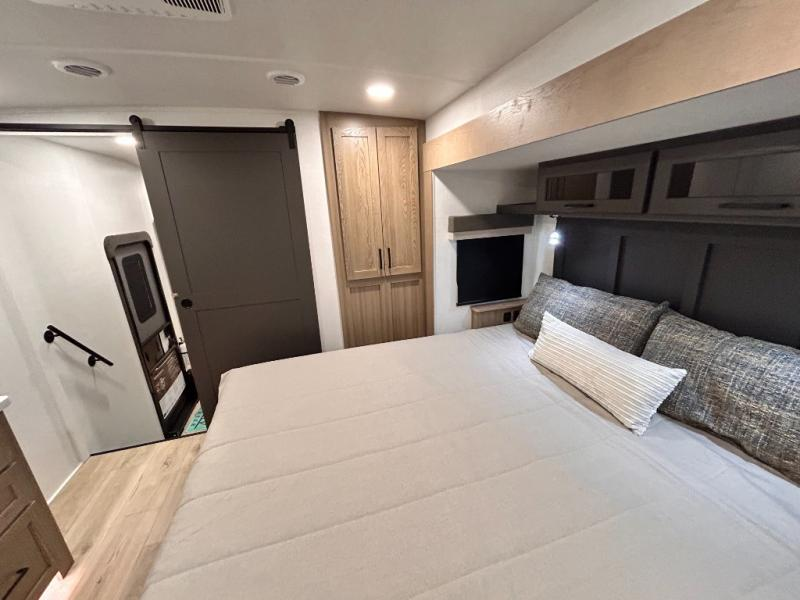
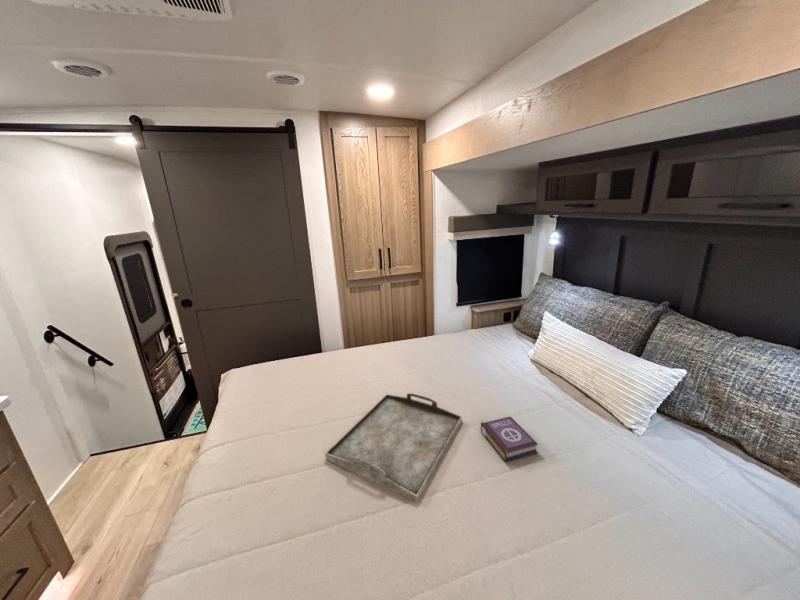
+ book (507, 436)
+ serving tray (398, 431)
